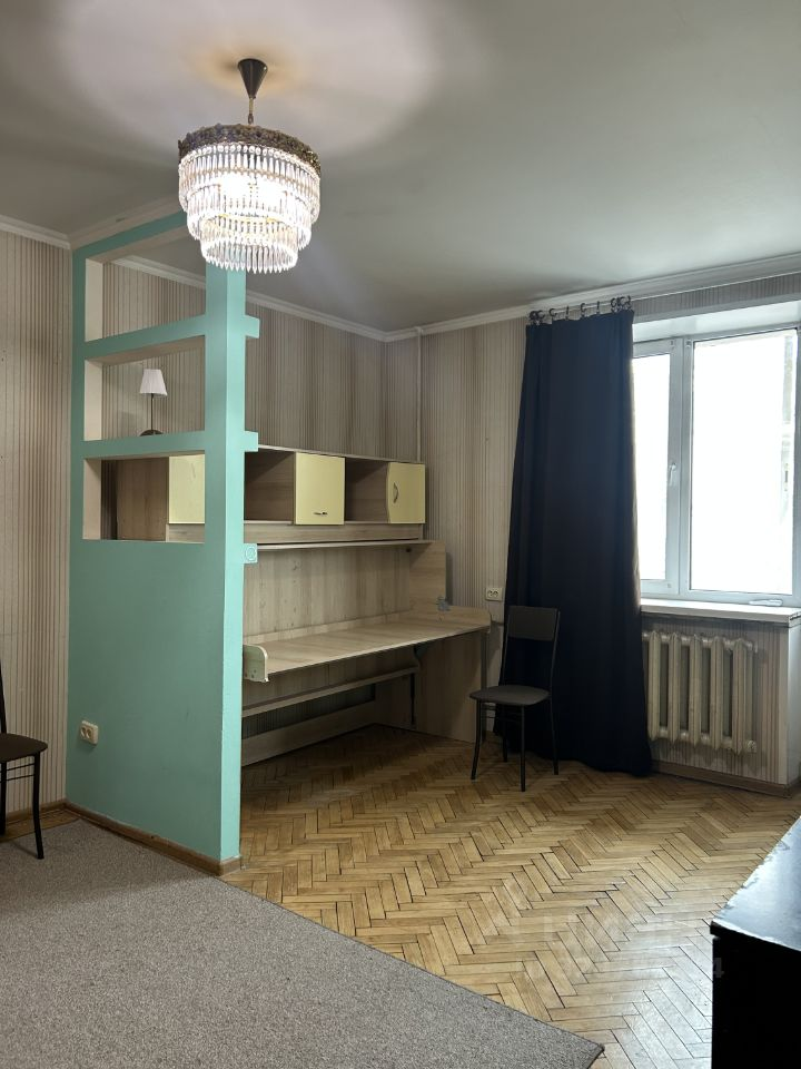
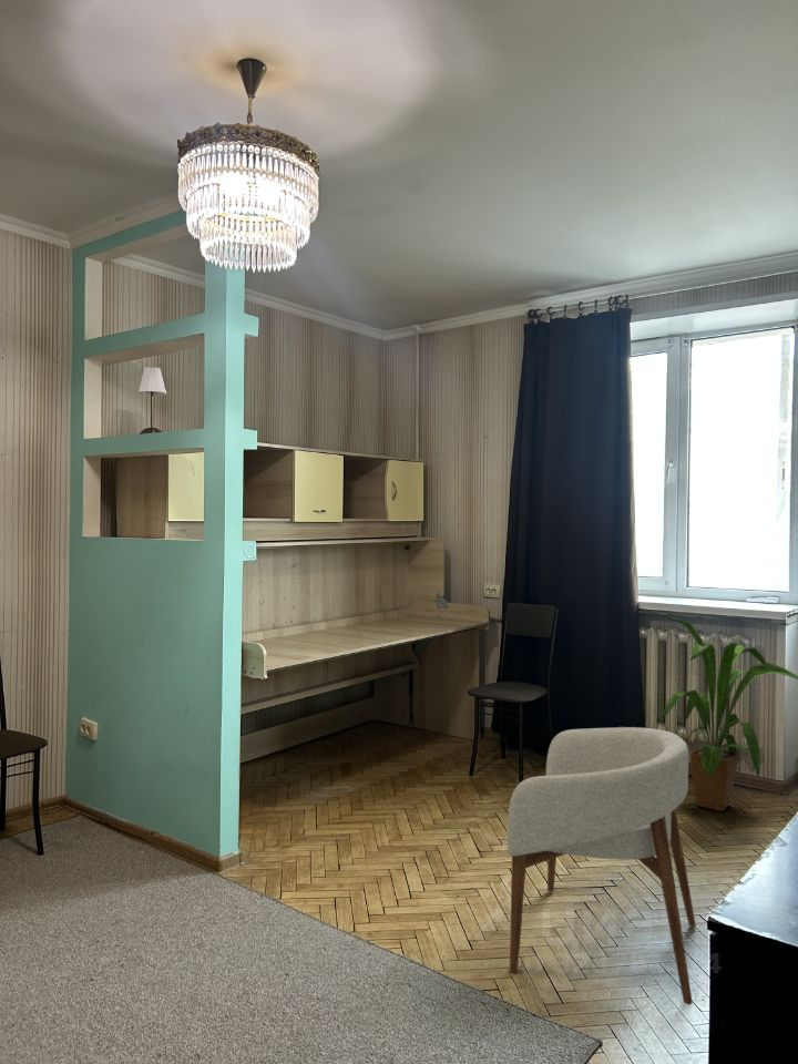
+ armchair (598, 838)
+ house plant (730, 715)
